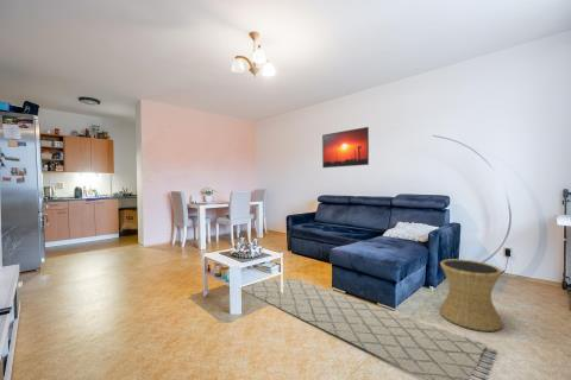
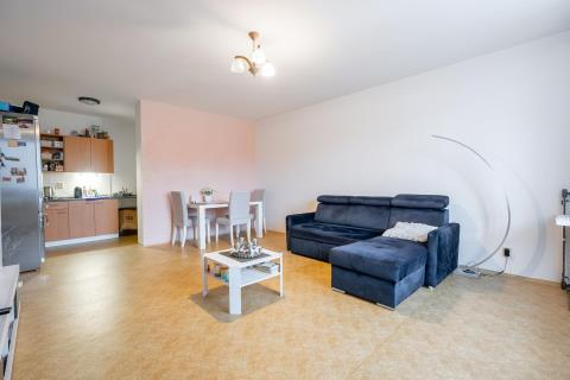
- side table (469, 291)
- rug (322, 305)
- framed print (344, 148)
